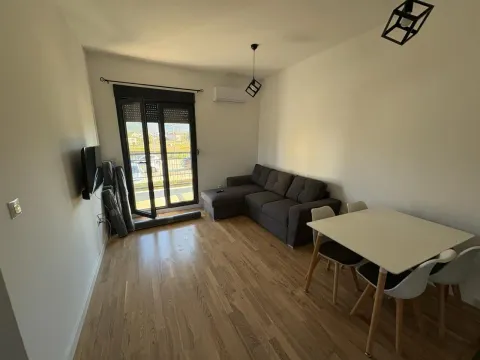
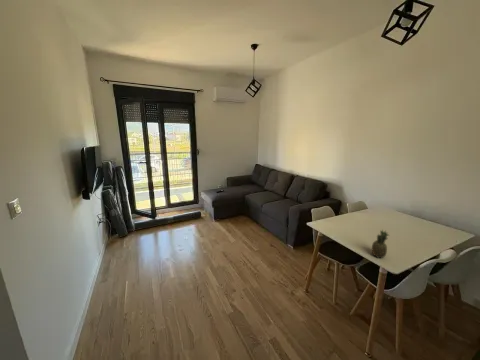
+ fruit (380, 242)
